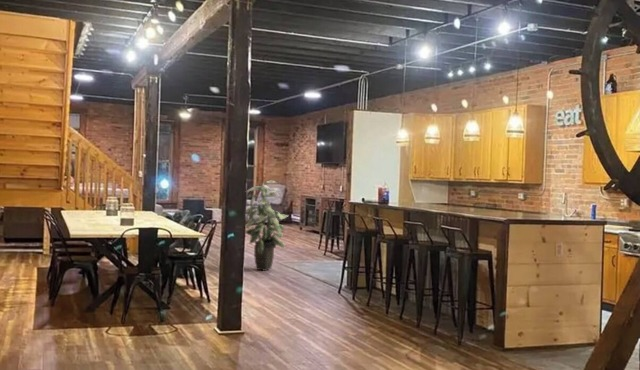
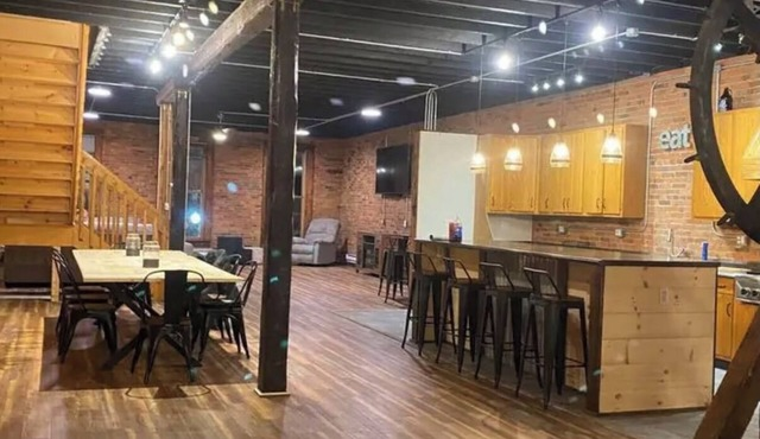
- indoor plant (266, 225)
